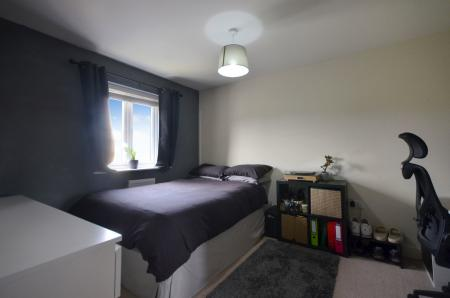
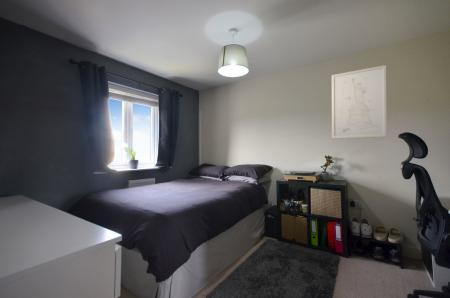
+ wall art (357, 104)
